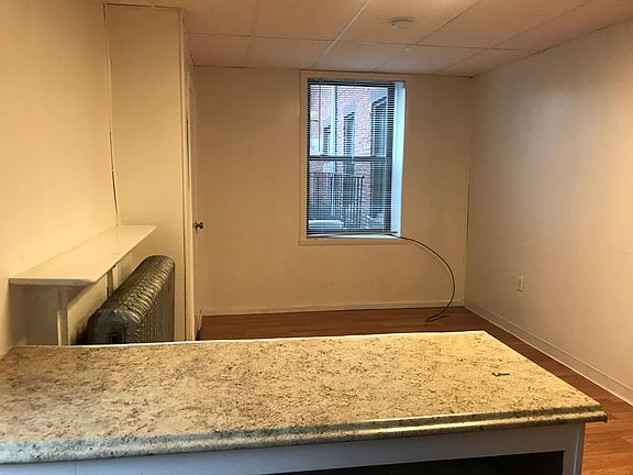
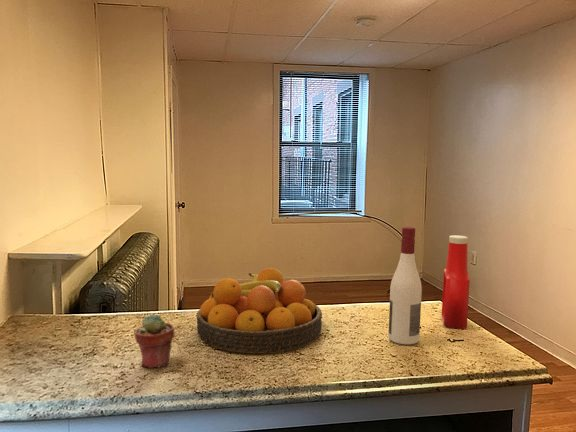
+ alcohol (406, 284)
+ soap bottle (456, 278)
+ fruit bowl (259, 302)
+ potted succulent (154, 338)
